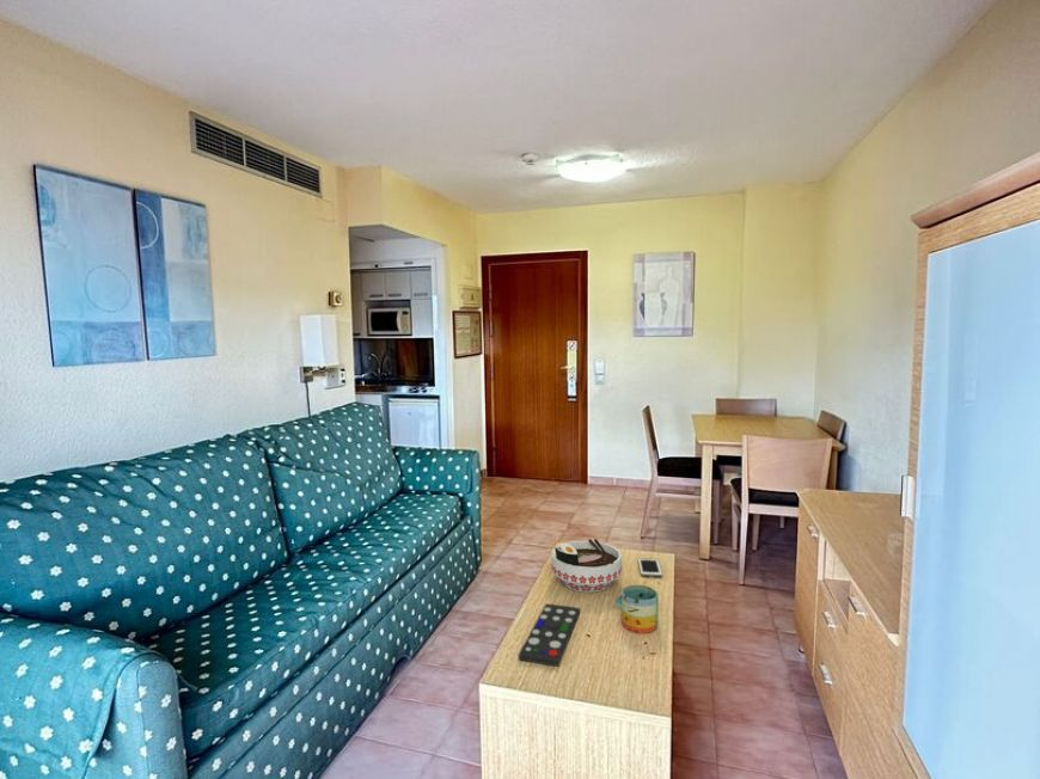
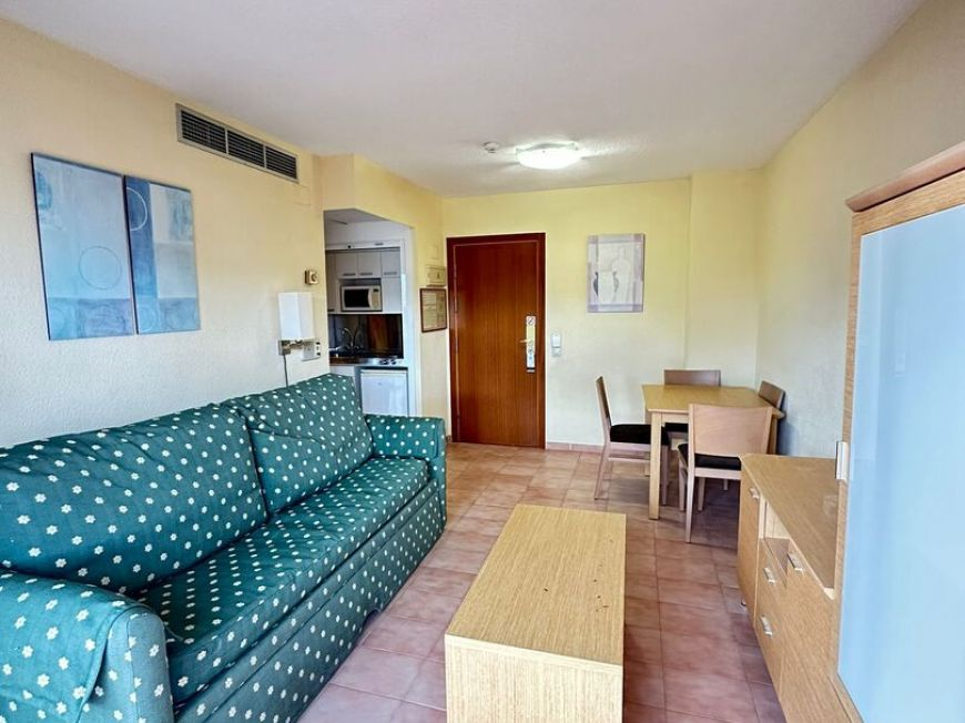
- cell phone (649, 566)
- bowl (586, 562)
- remote control (551, 631)
- mug (635, 606)
